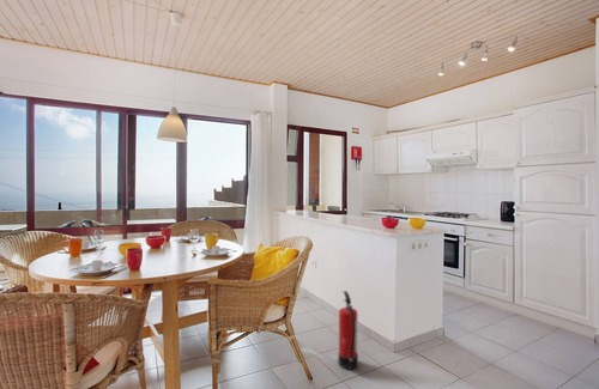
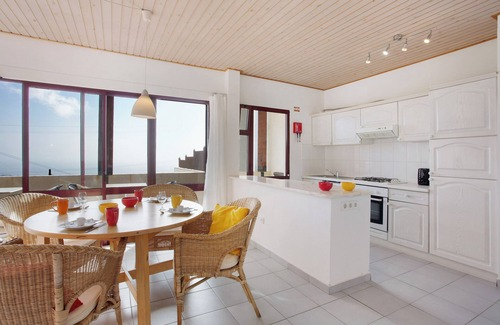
- fire extinguisher (349, 332)
